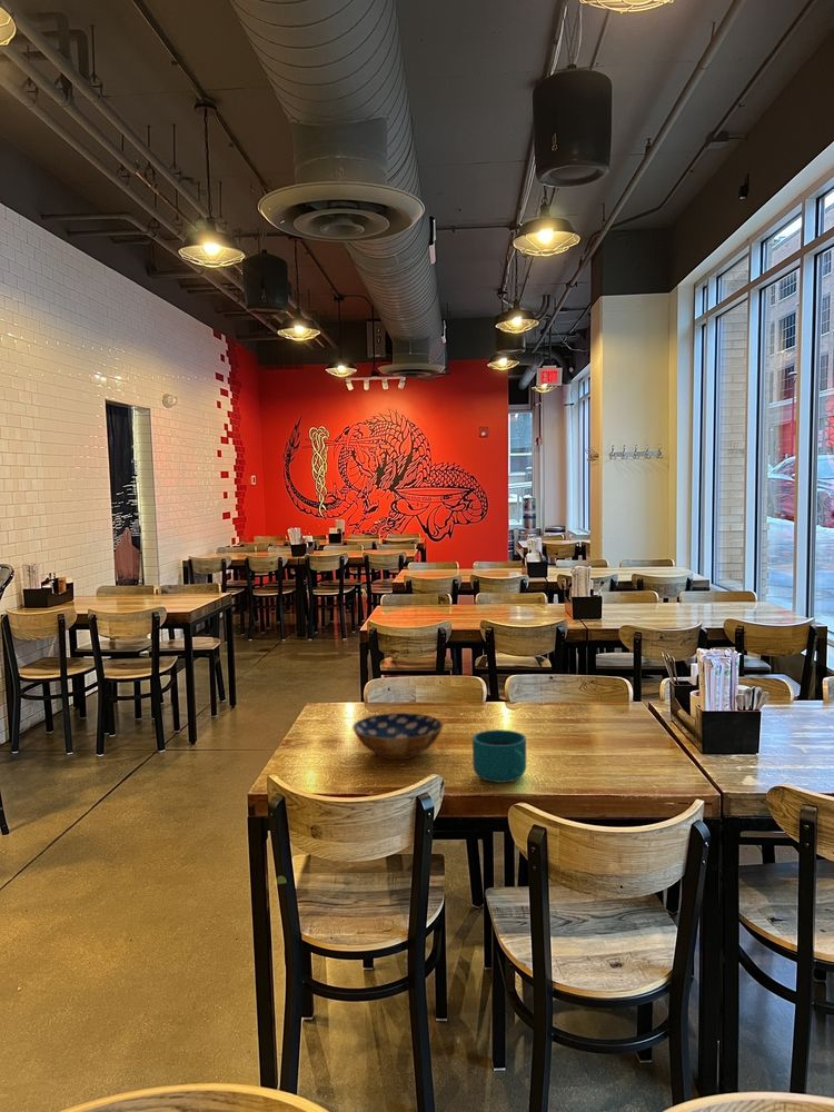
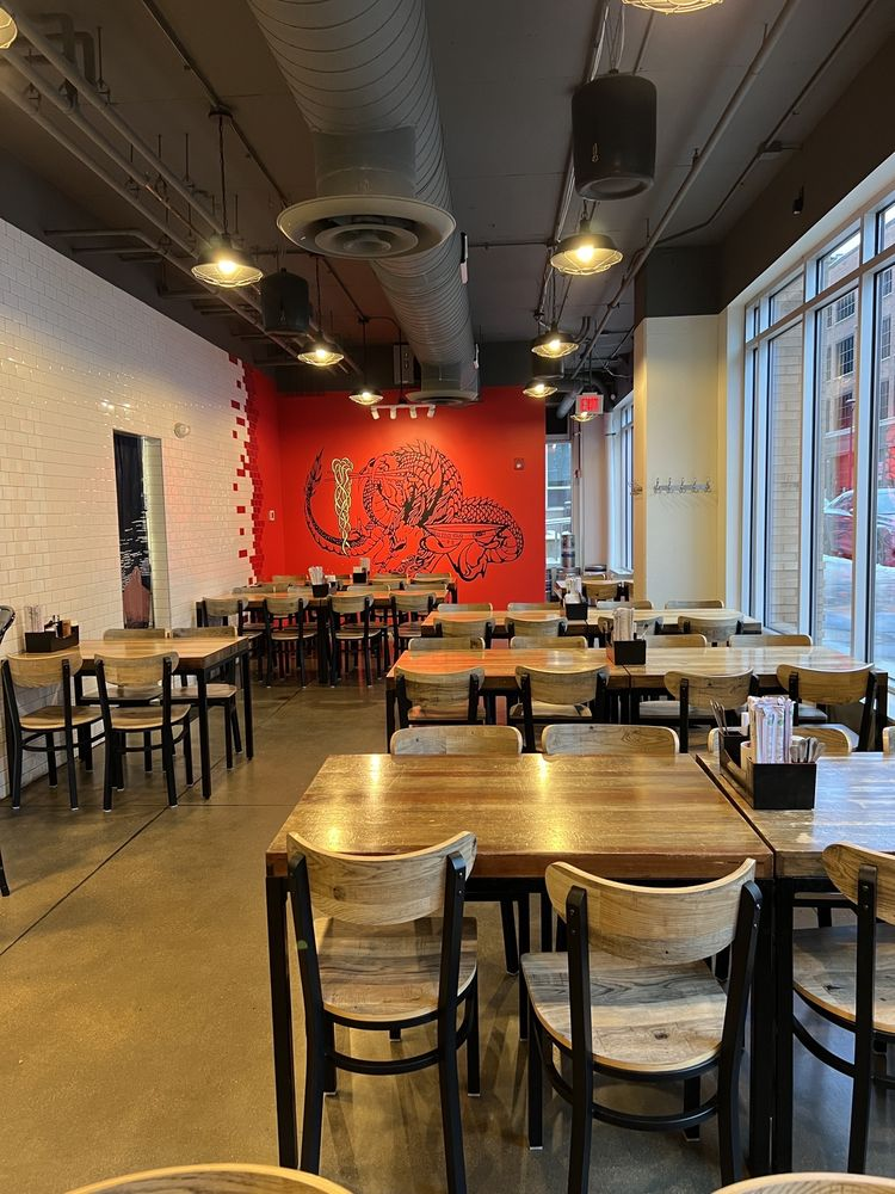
- cup (504, 758)
- bowl (398, 738)
